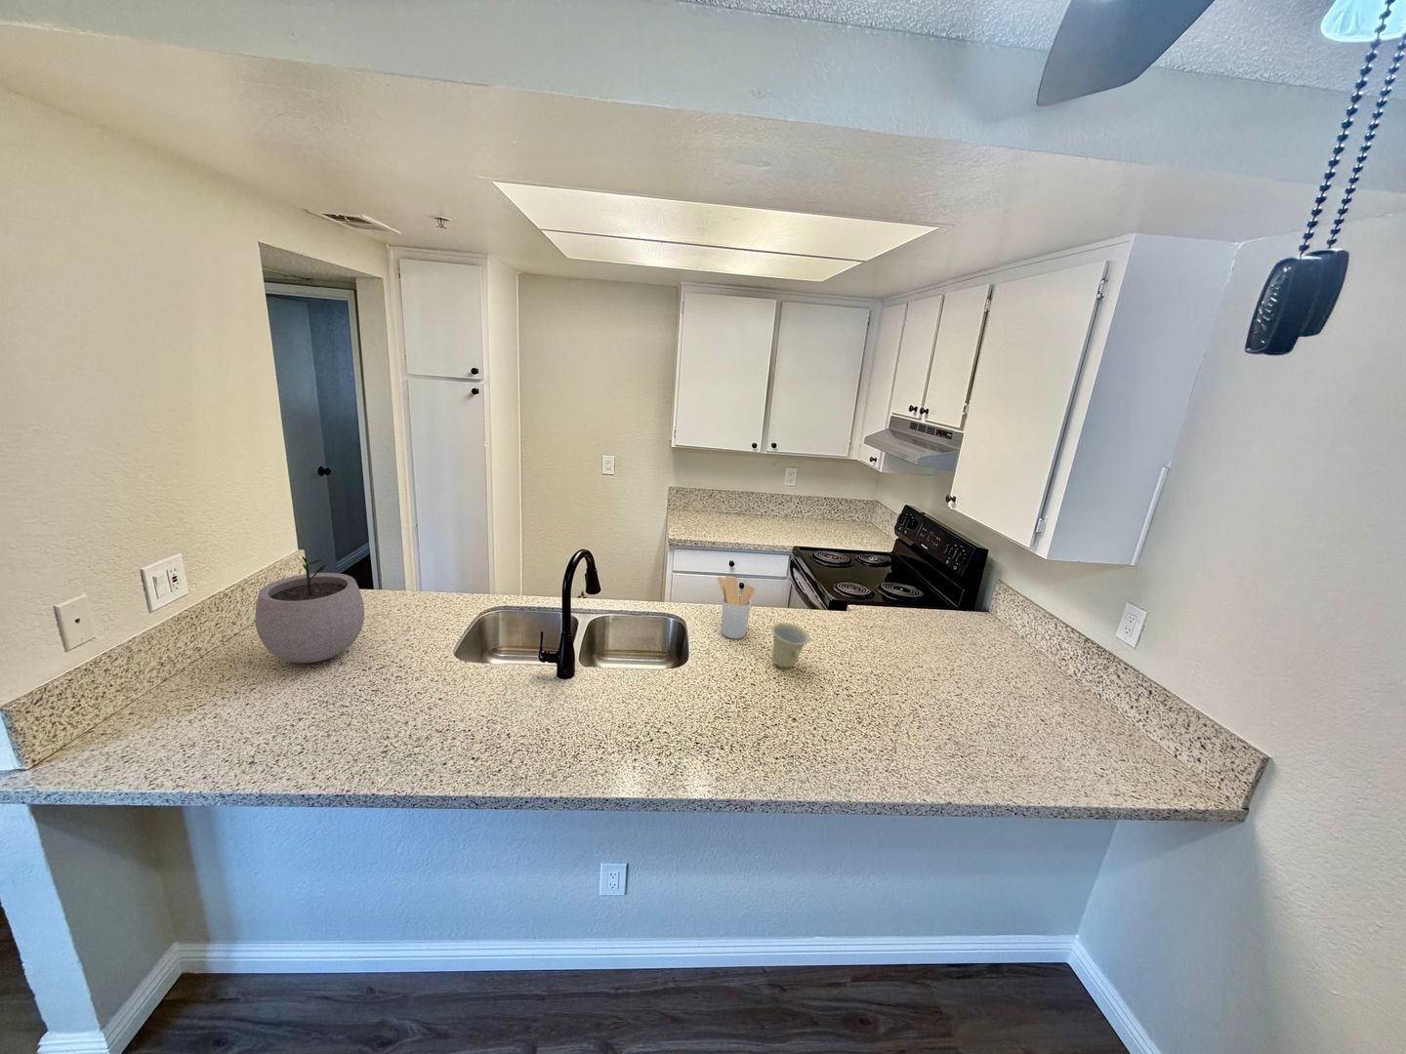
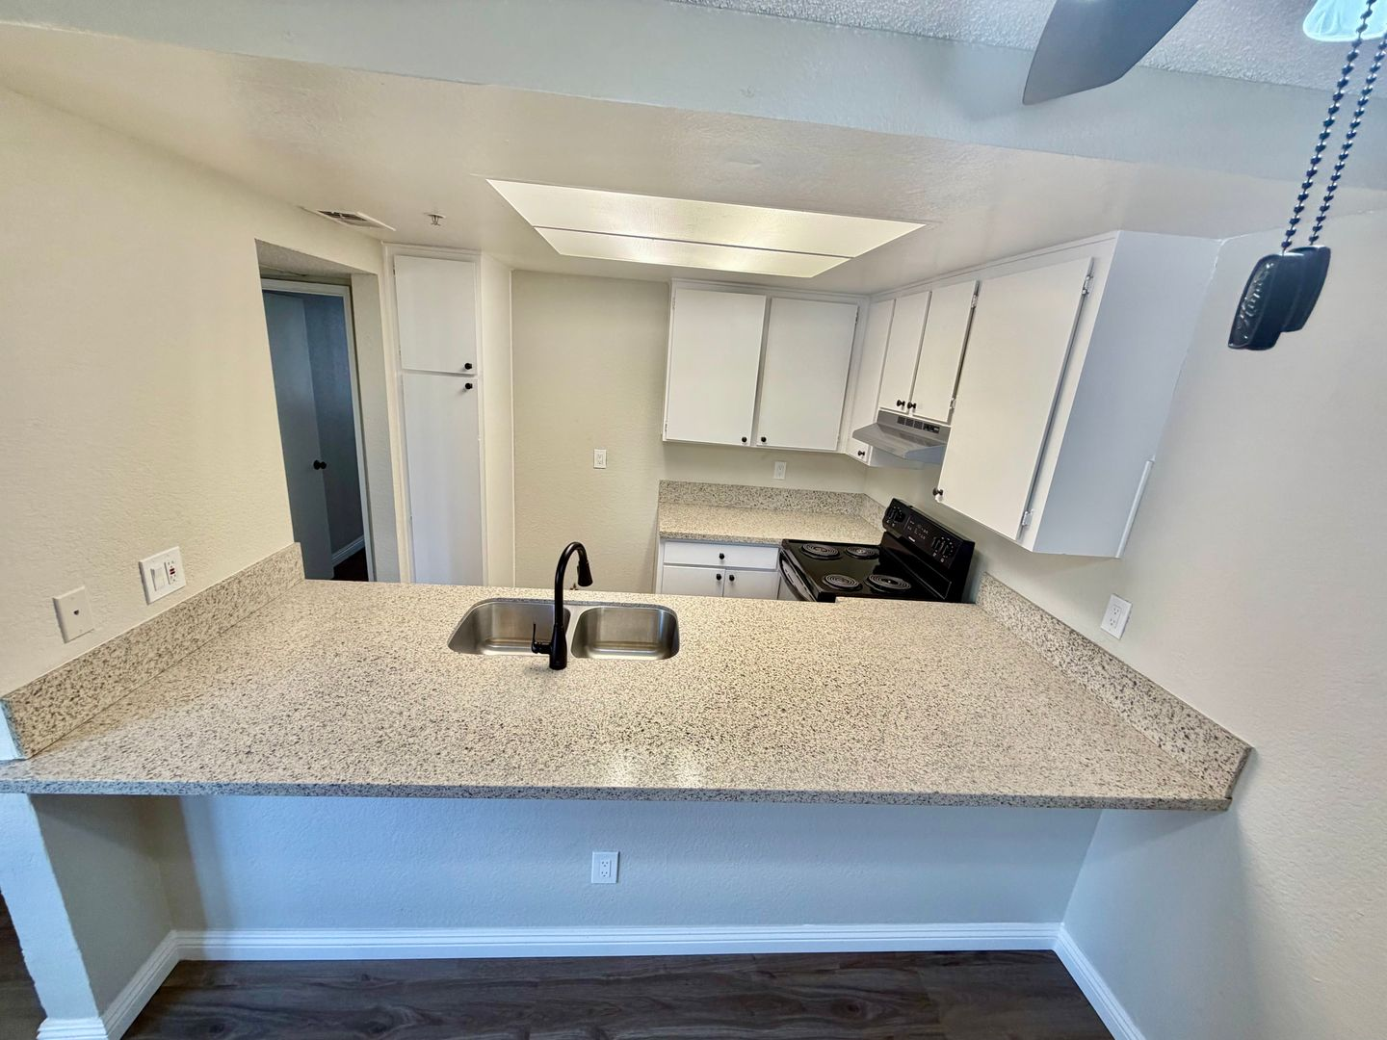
- cup (788, 648)
- plant pot (311, 606)
- utensil holder (732, 606)
